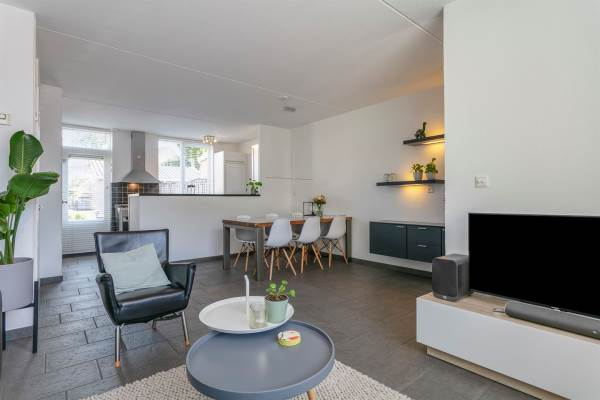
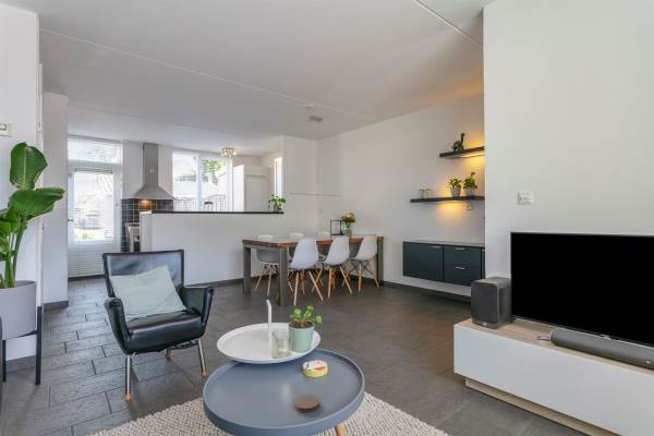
+ coaster (306, 402)
